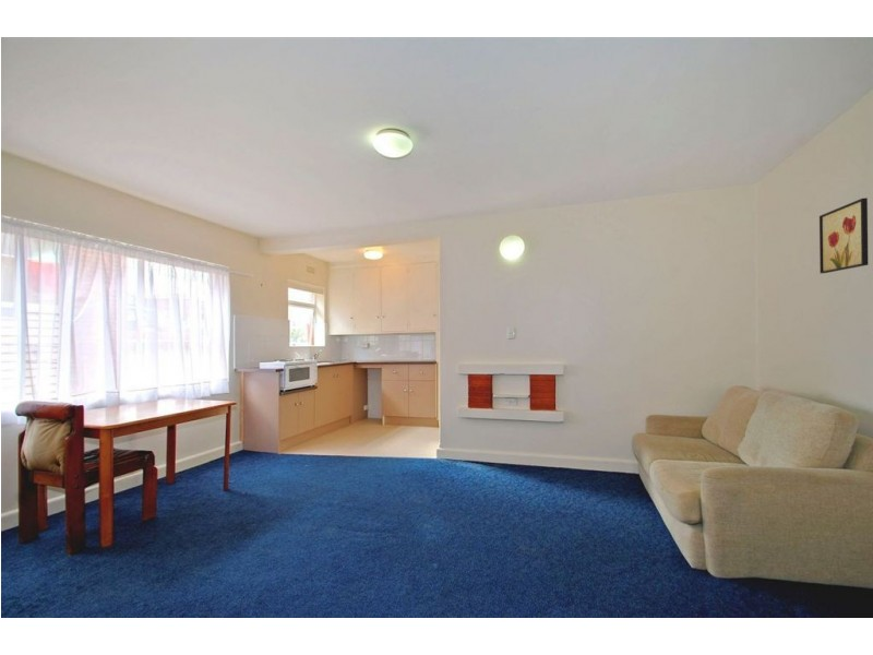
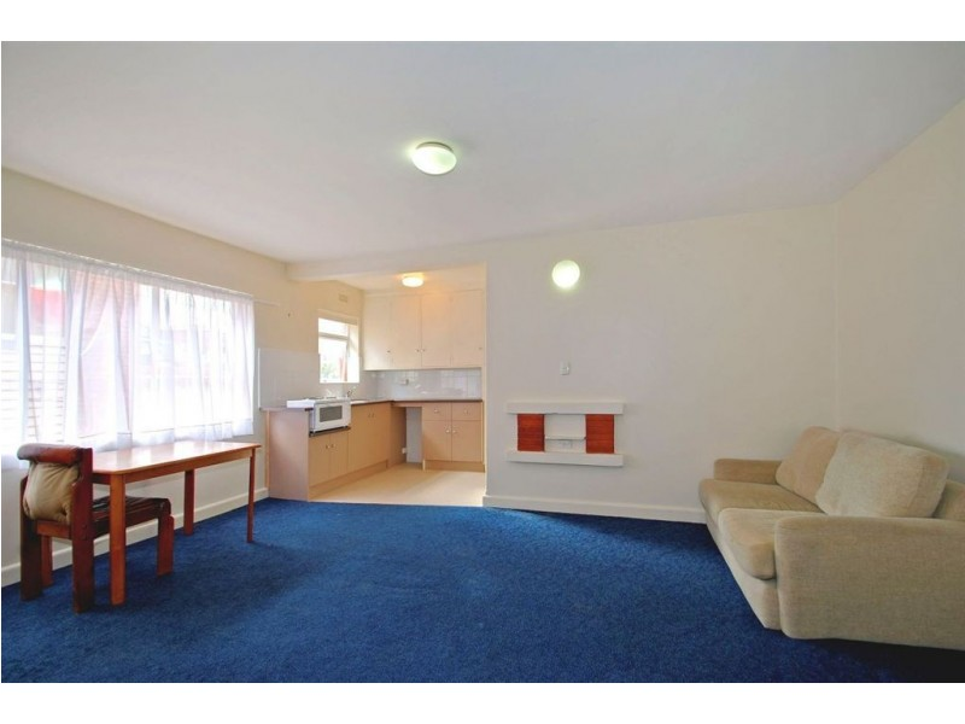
- wall art (844, 238)
